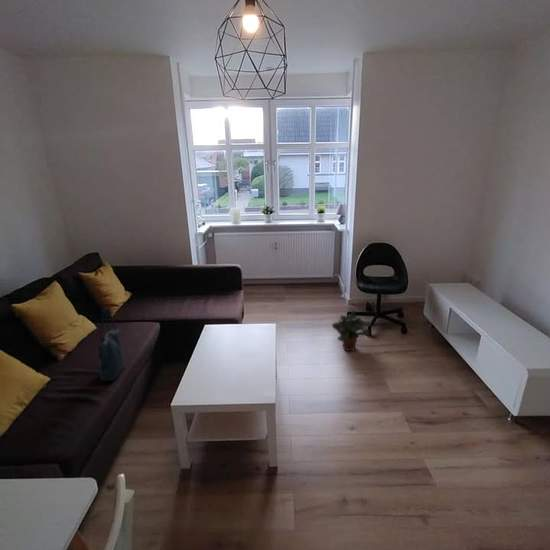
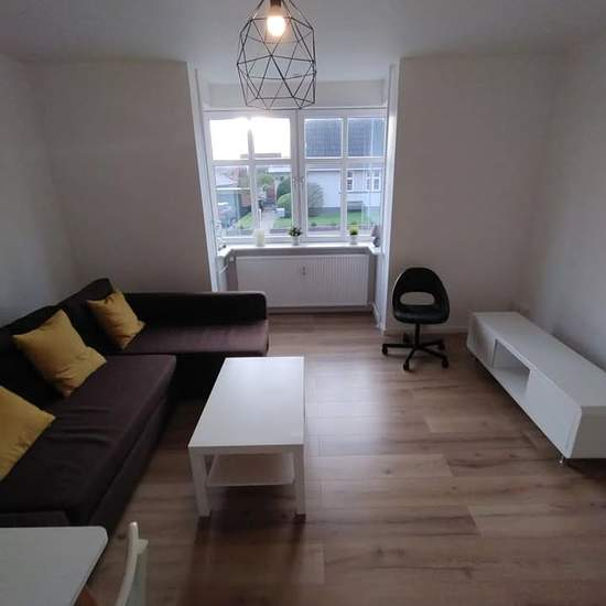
- tote bag (108, 341)
- potted plant (350, 330)
